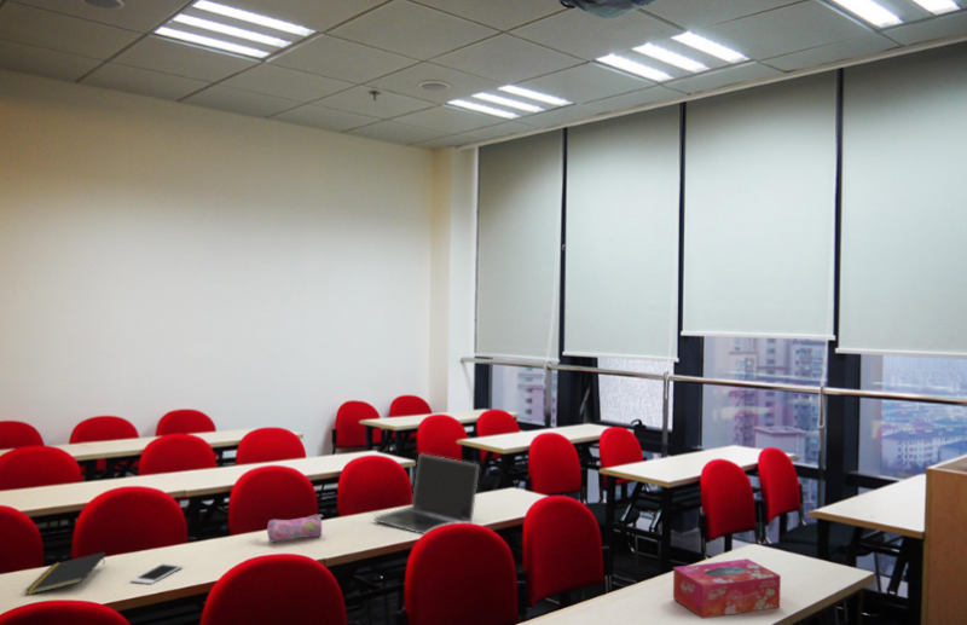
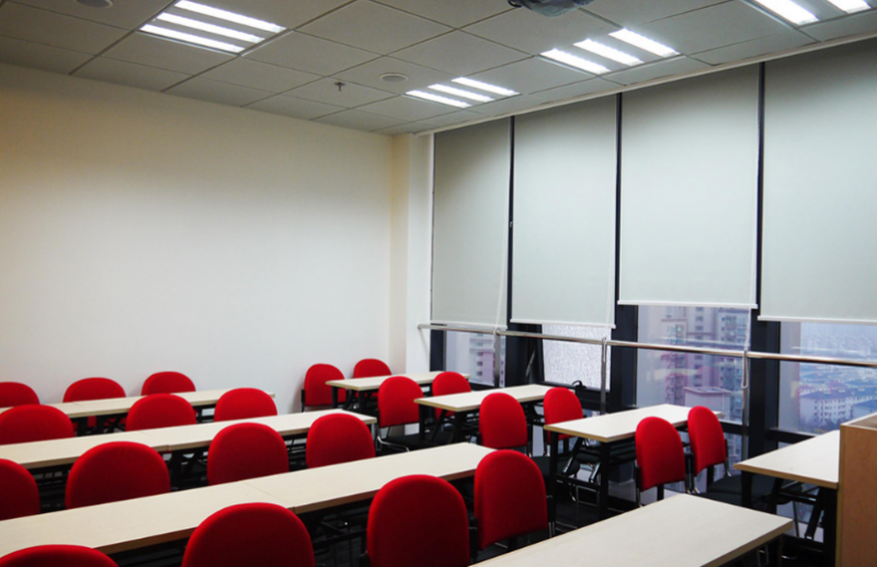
- laptop (427, 492)
- tissue box (725, 586)
- pencil case (295, 527)
- cell phone (157, 573)
- notepad (66, 572)
